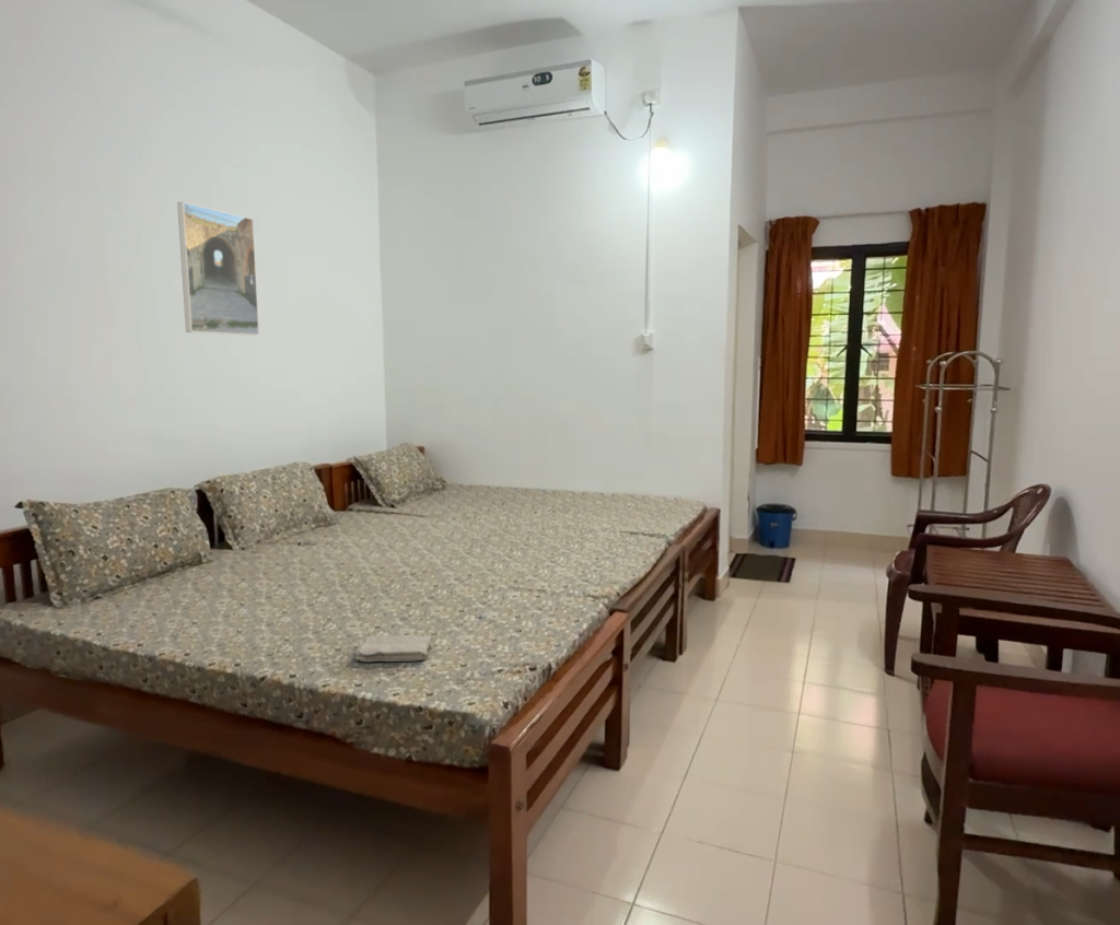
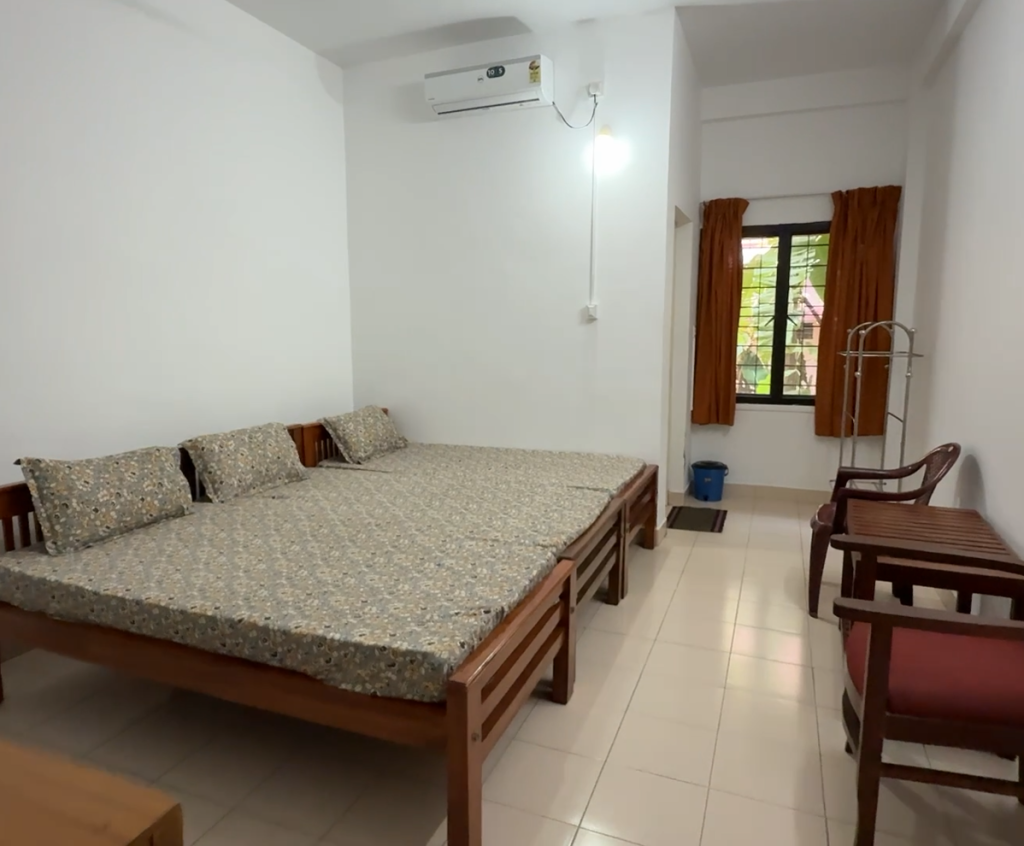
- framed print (221, 272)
- washcloth (394, 647)
